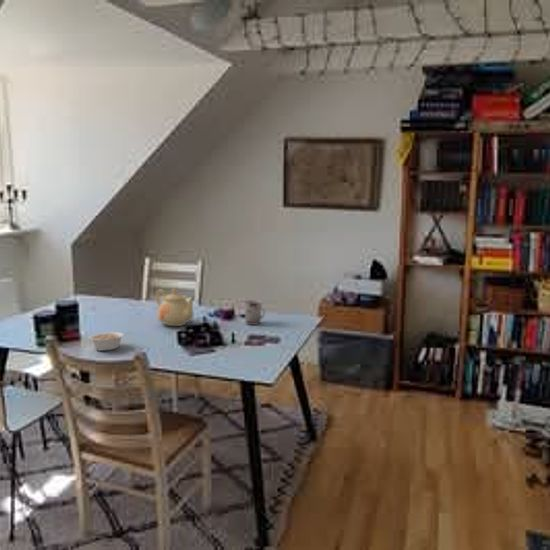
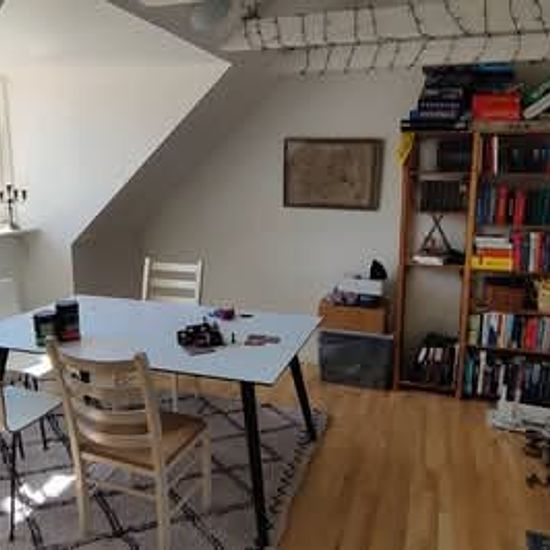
- legume (108, 340)
- cup (255, 313)
- teapot (175, 305)
